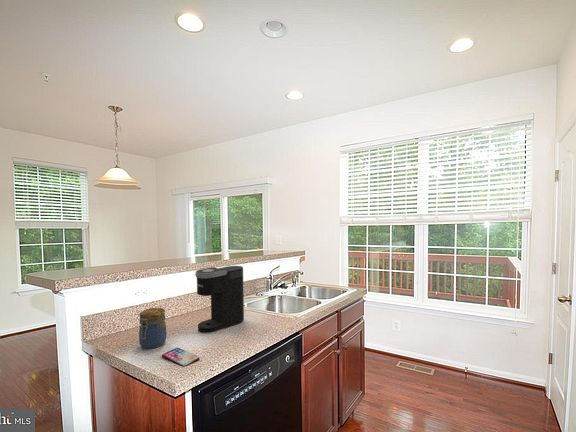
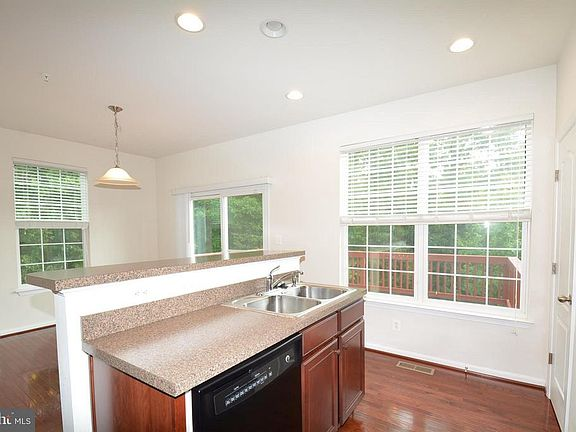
- jar (151, 327)
- smartphone (180, 356)
- coffee maker (220, 296)
